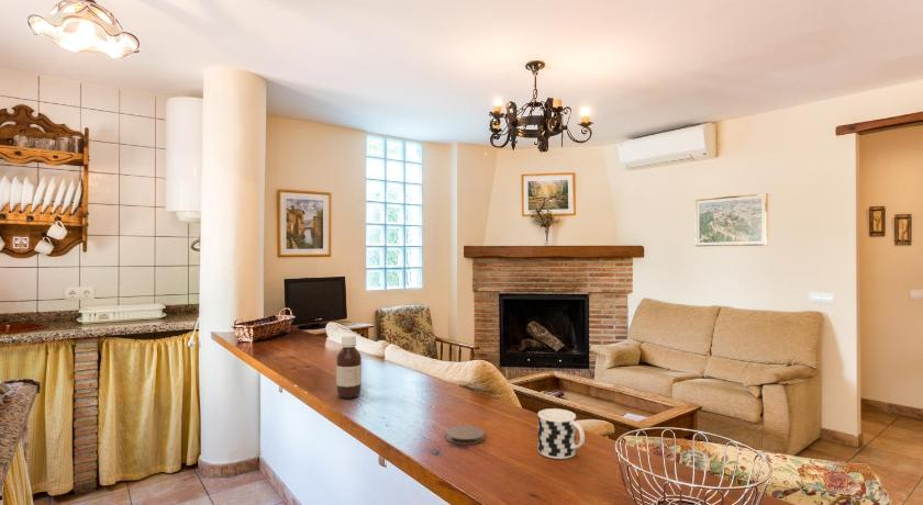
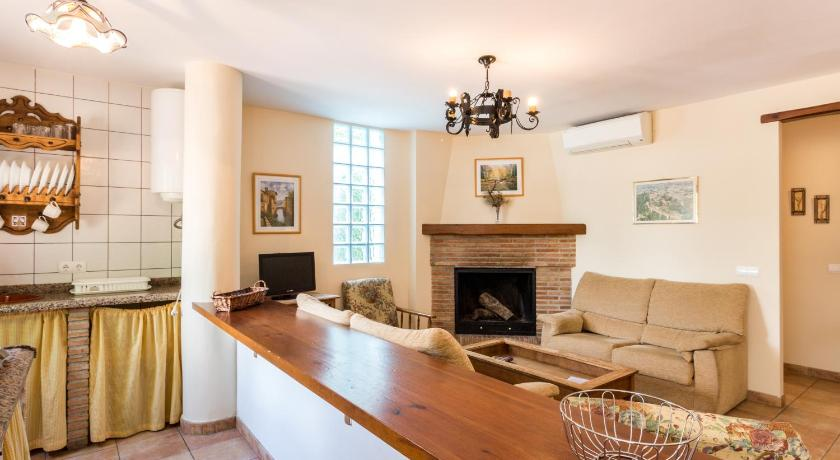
- bottle (348, 366)
- coaster (465, 434)
- cup (561, 435)
